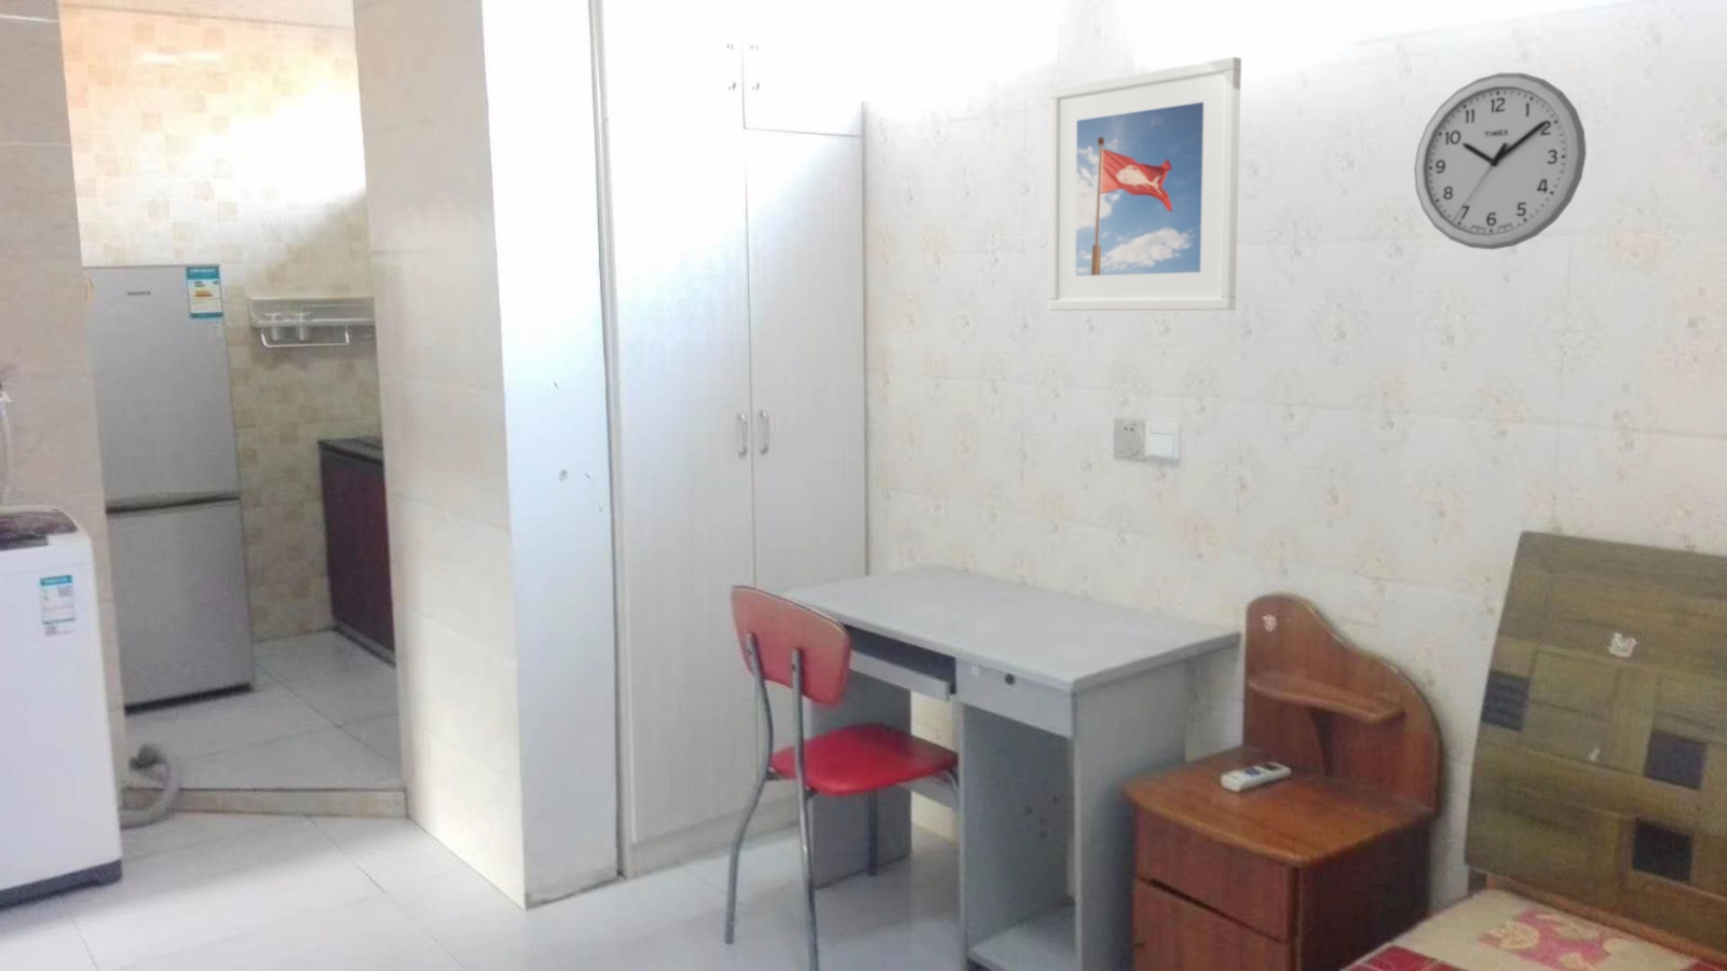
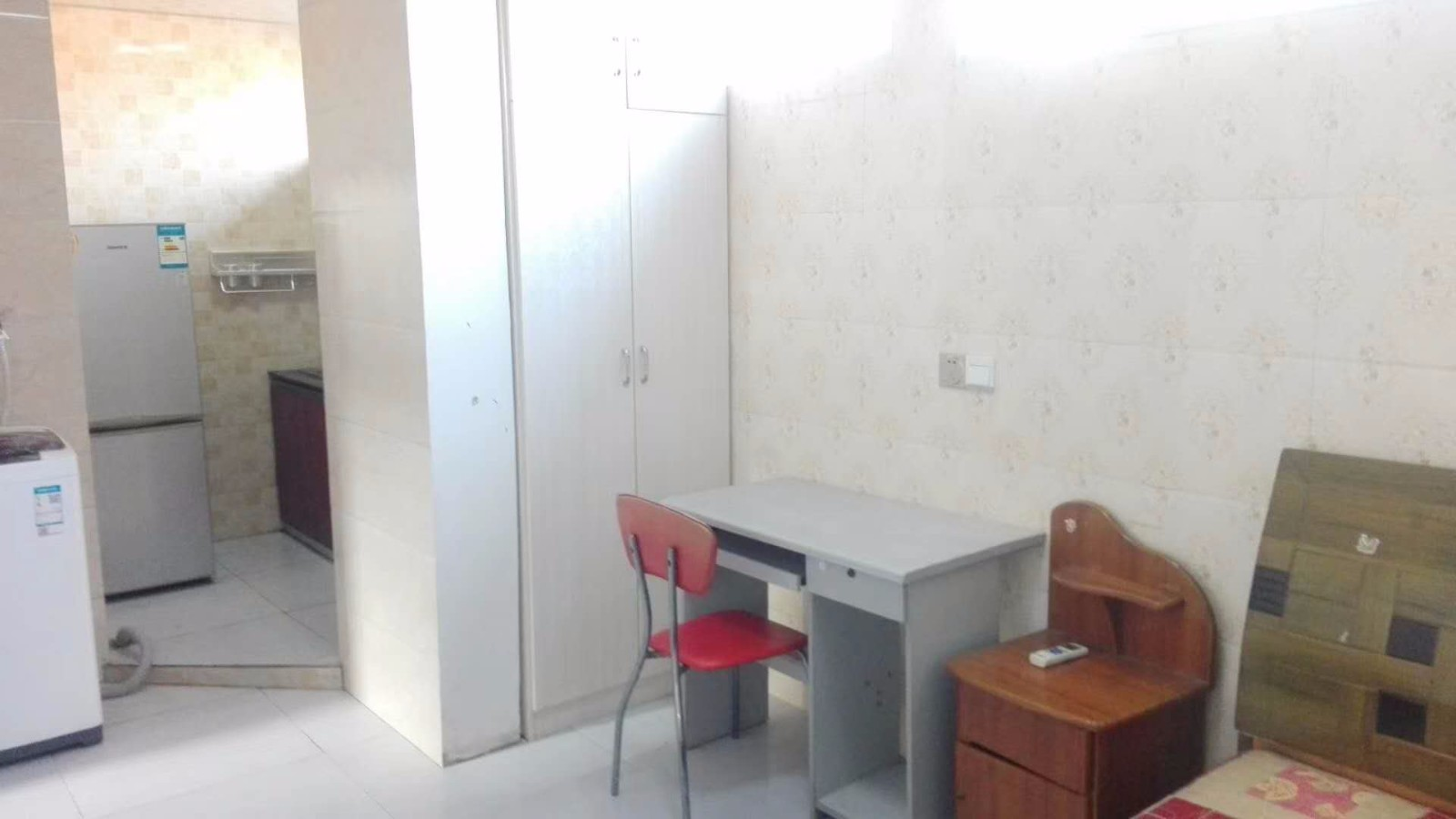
- wall clock (1493, 161)
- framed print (1137, 193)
